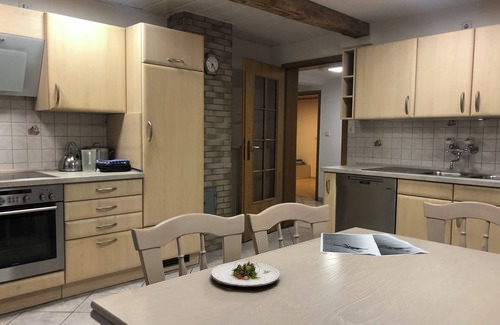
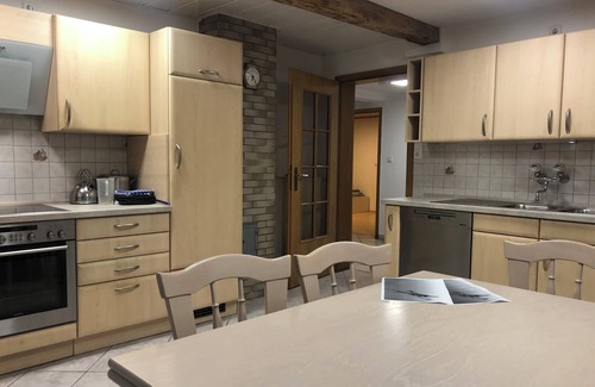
- salad plate (245, 269)
